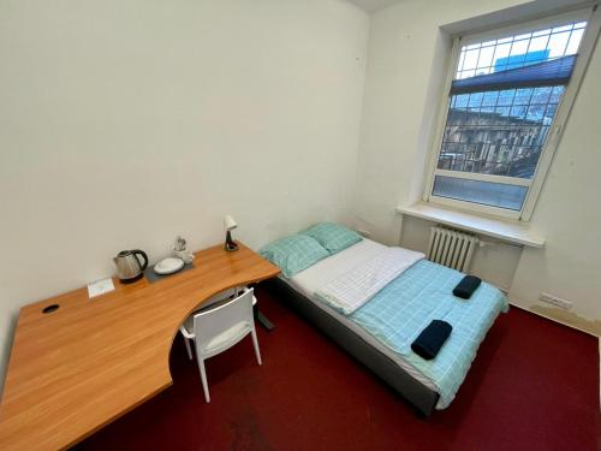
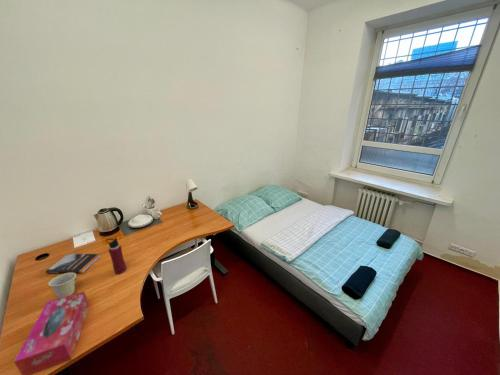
+ tissue box (58, 328)
+ cup (65, 286)
+ water bottle (116, 254)
+ book (75, 263)
